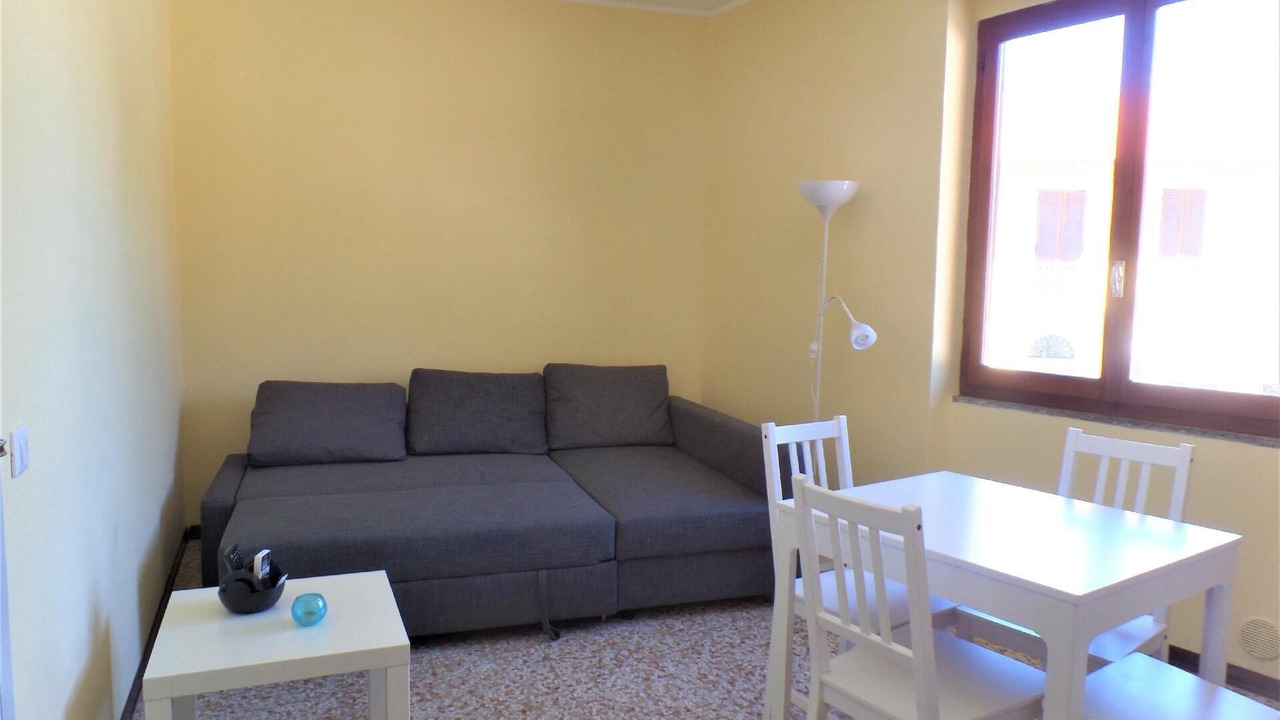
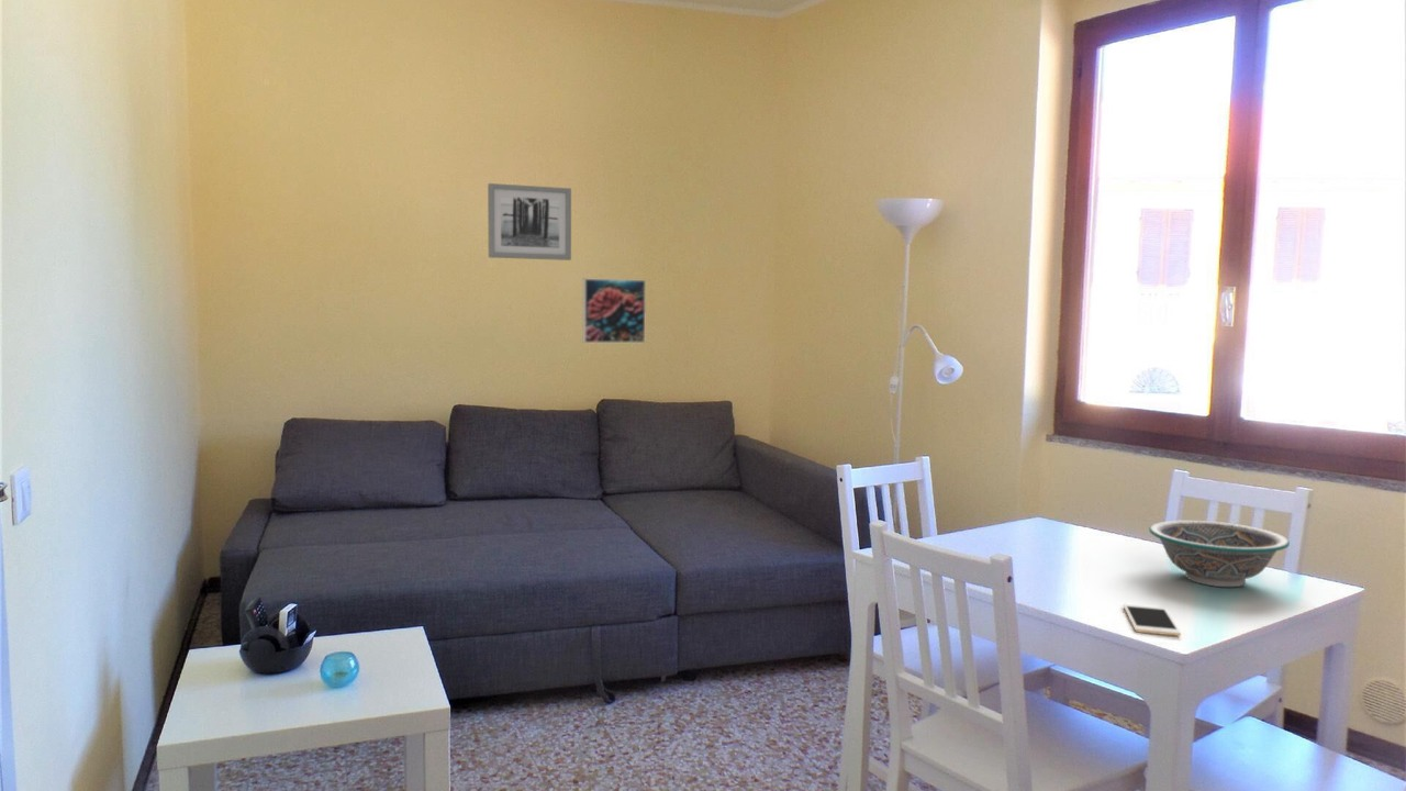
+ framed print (614, 311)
+ wall art (529, 222)
+ bowl (1215, 556)
+ cell phone (1150, 619)
